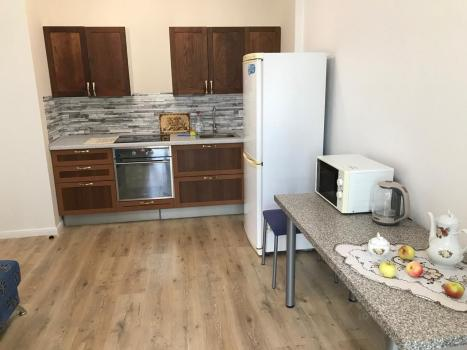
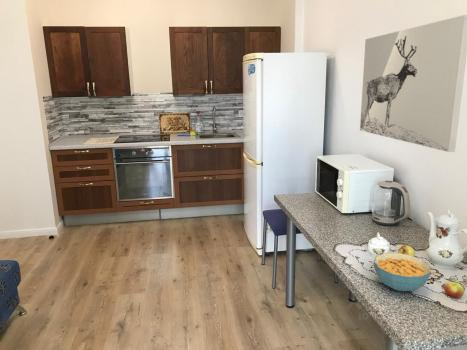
+ cereal bowl (400, 275)
+ wall art (402, 86)
